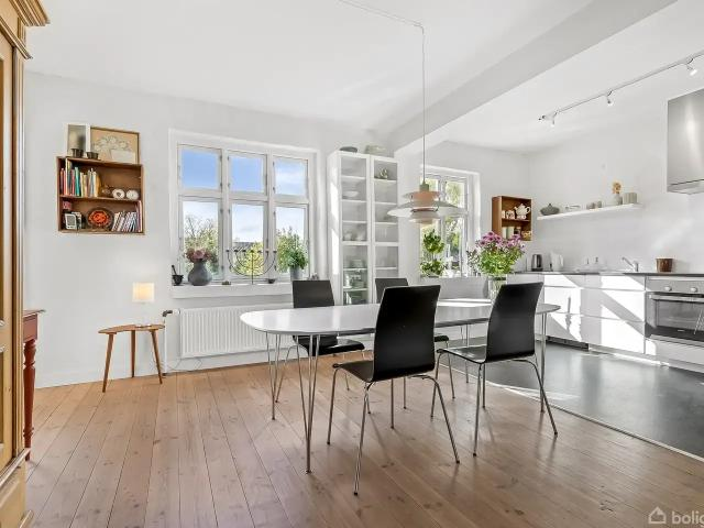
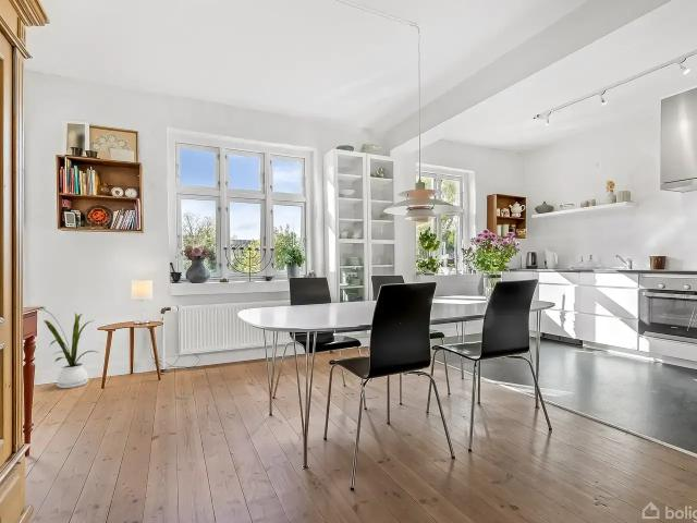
+ house plant (68, 344)
